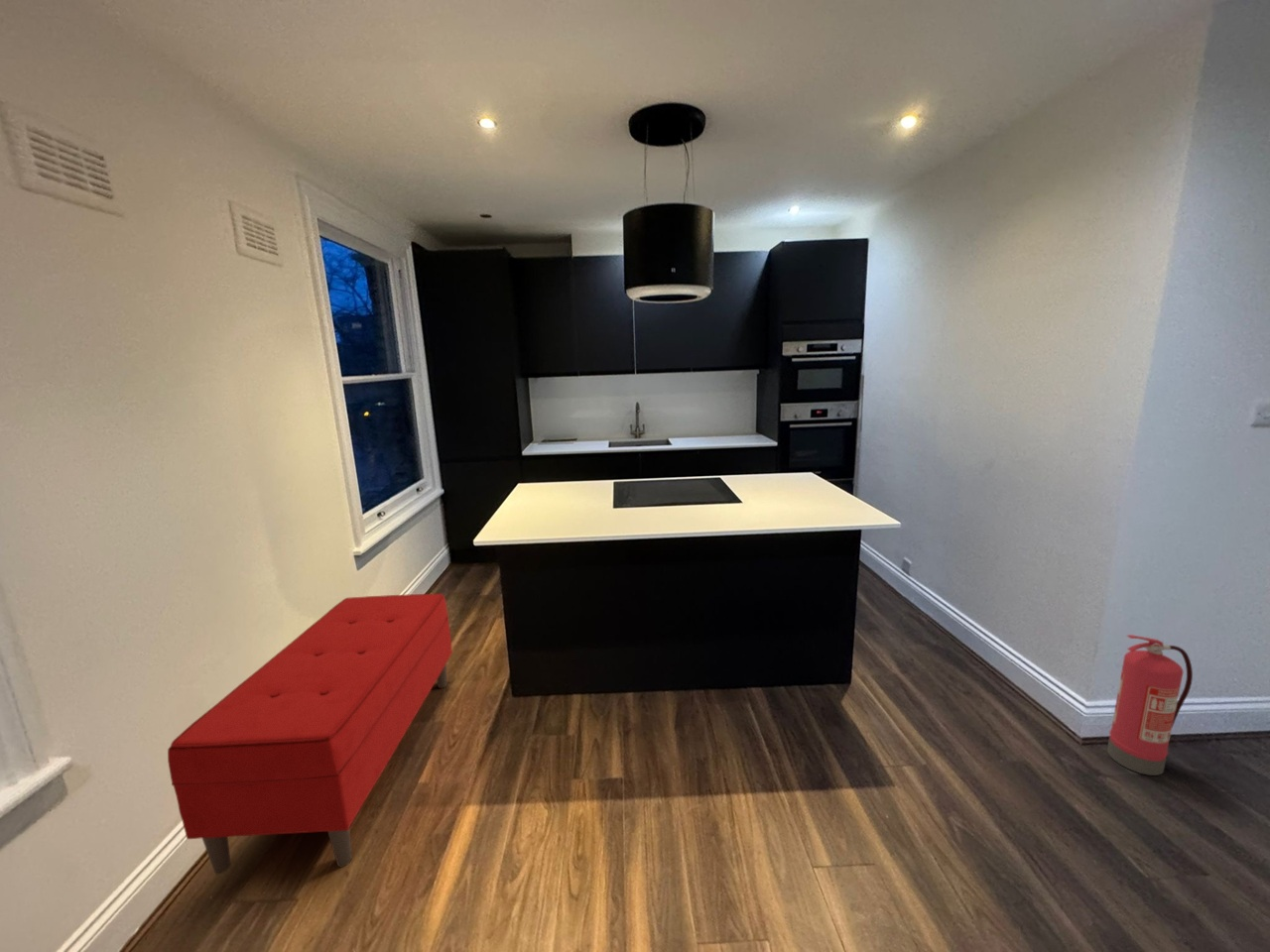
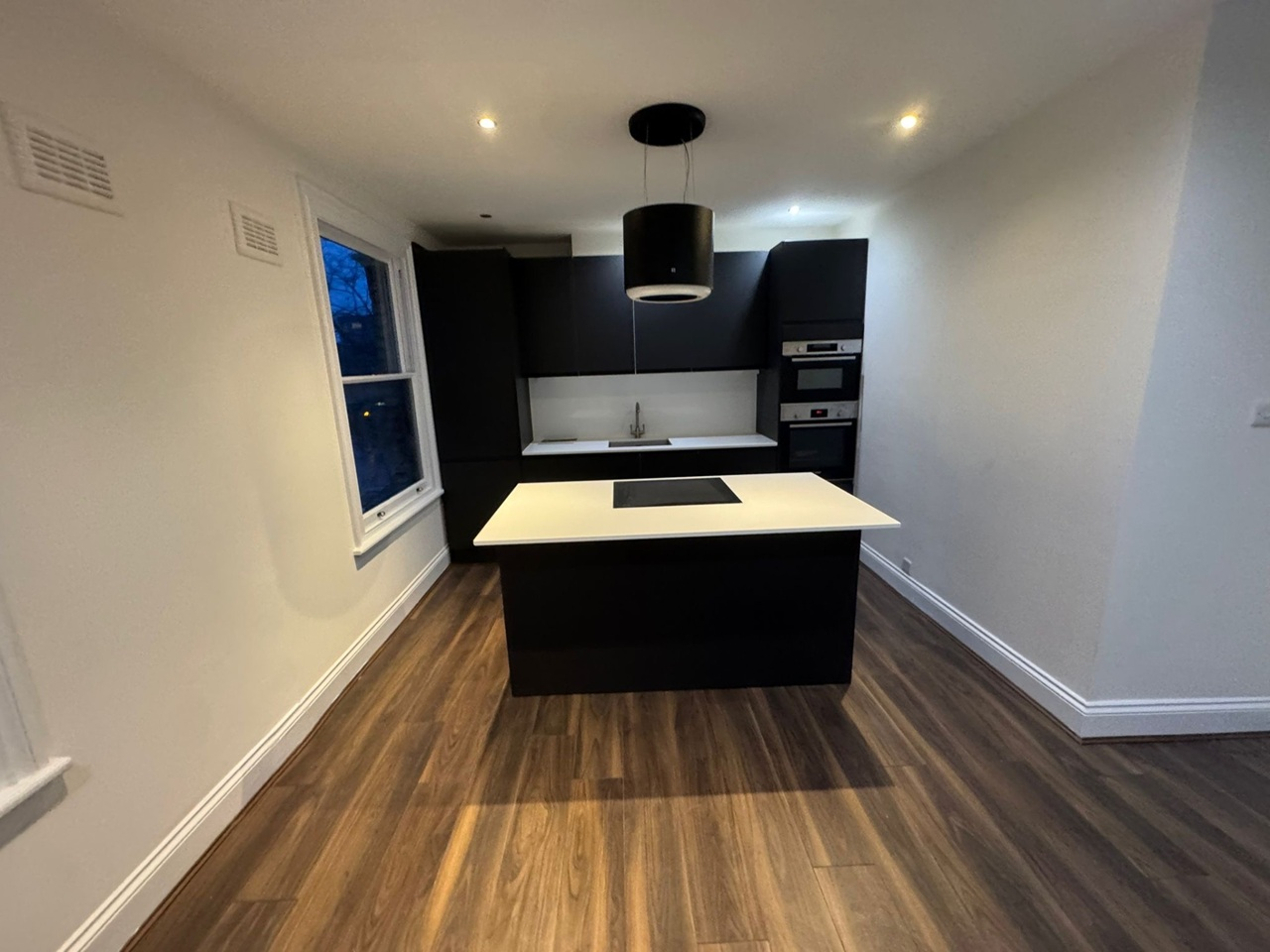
- fire extinguisher (1152, 699)
- bench (348, 704)
